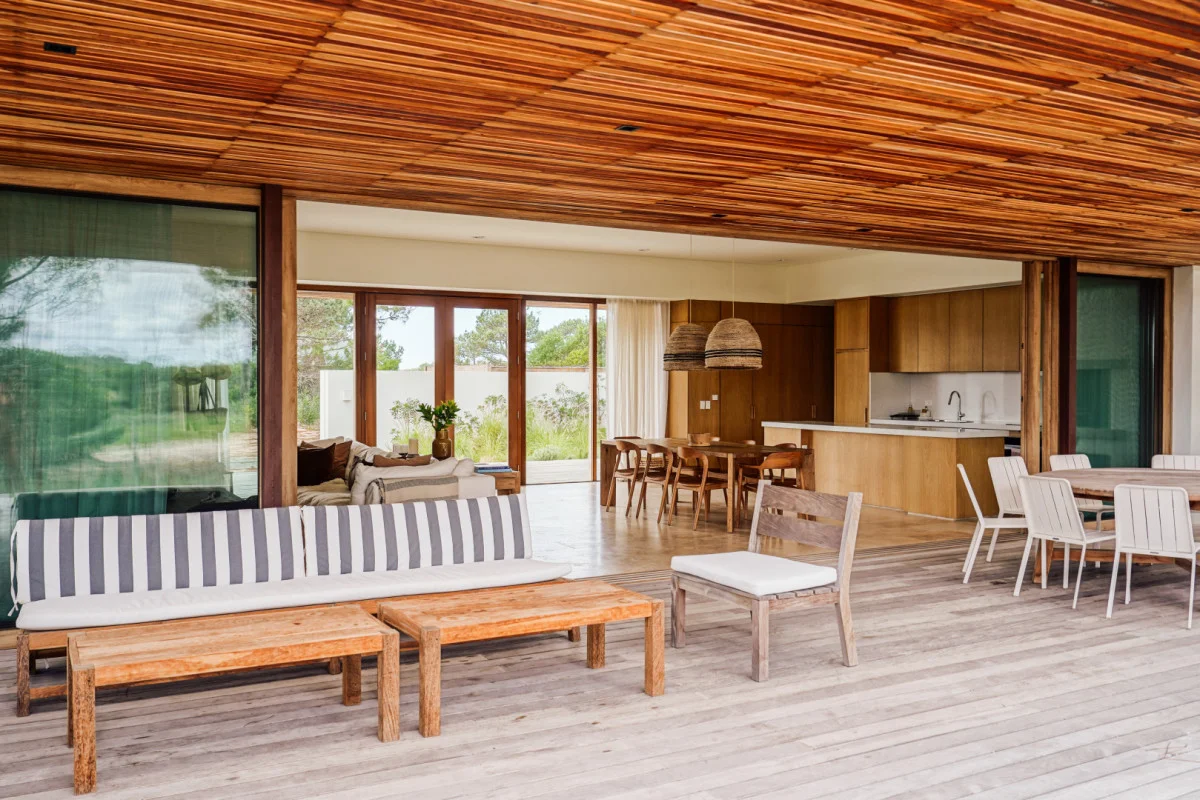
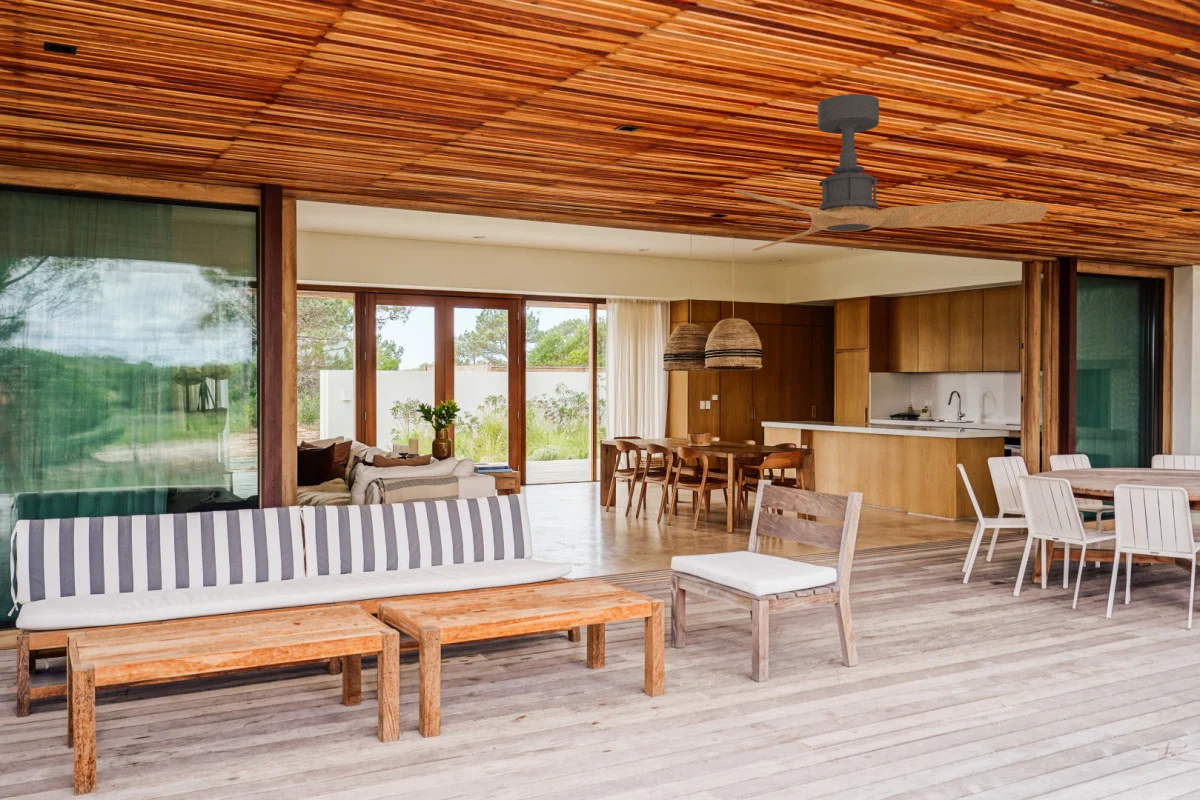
+ ceiling fan (876, 178)
